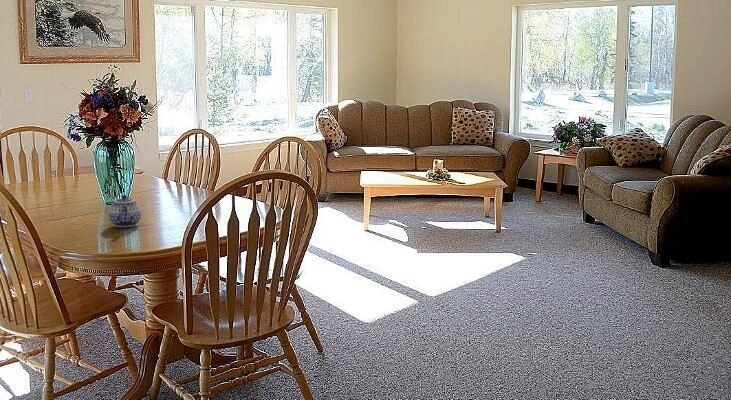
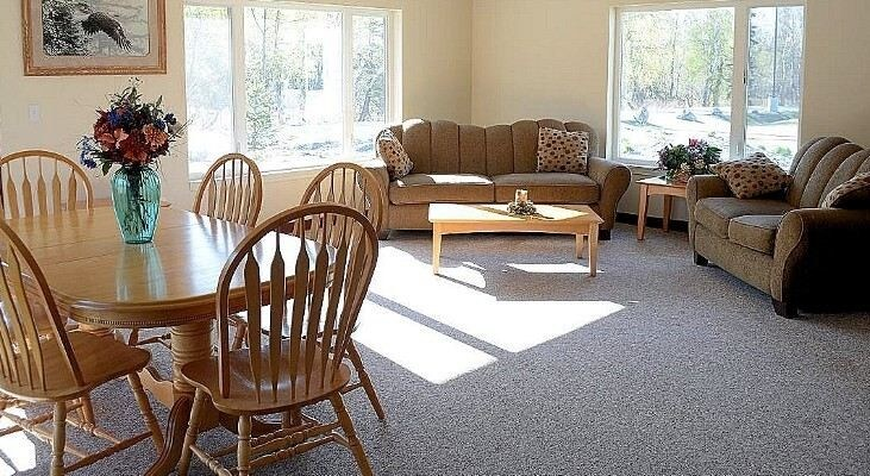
- teapot (124, 210)
